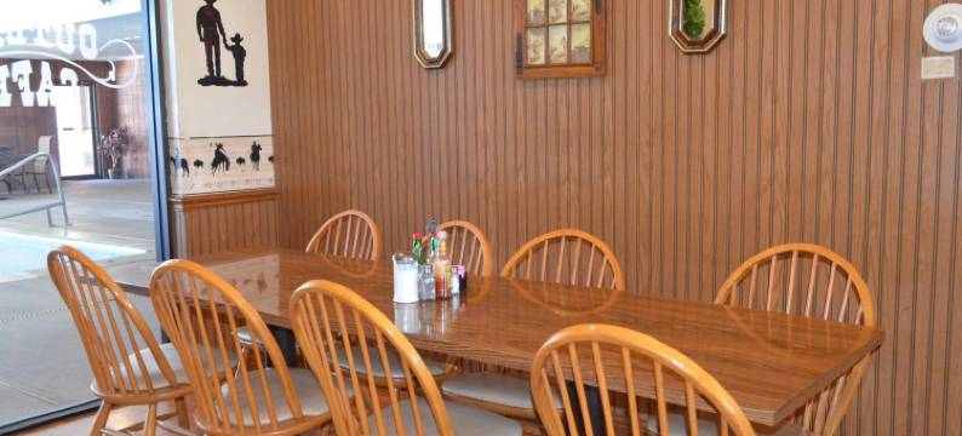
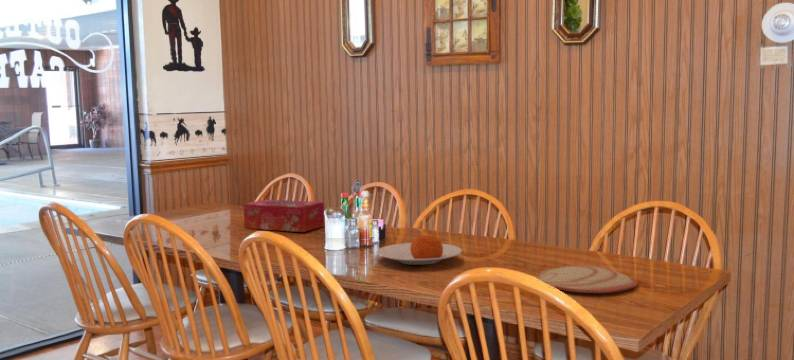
+ tissue box (284, 215)
+ plate (586, 275)
+ plate (419, 247)
